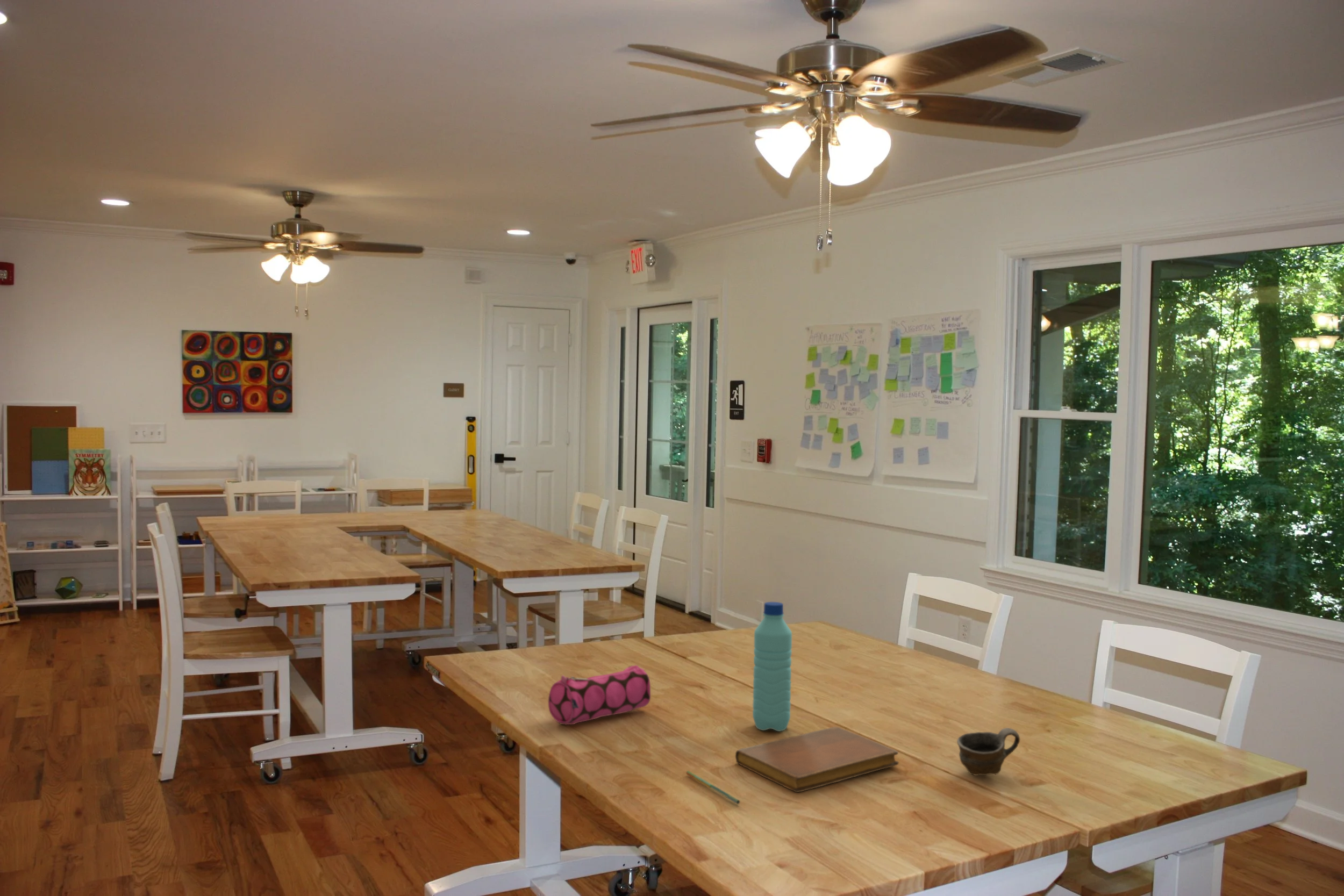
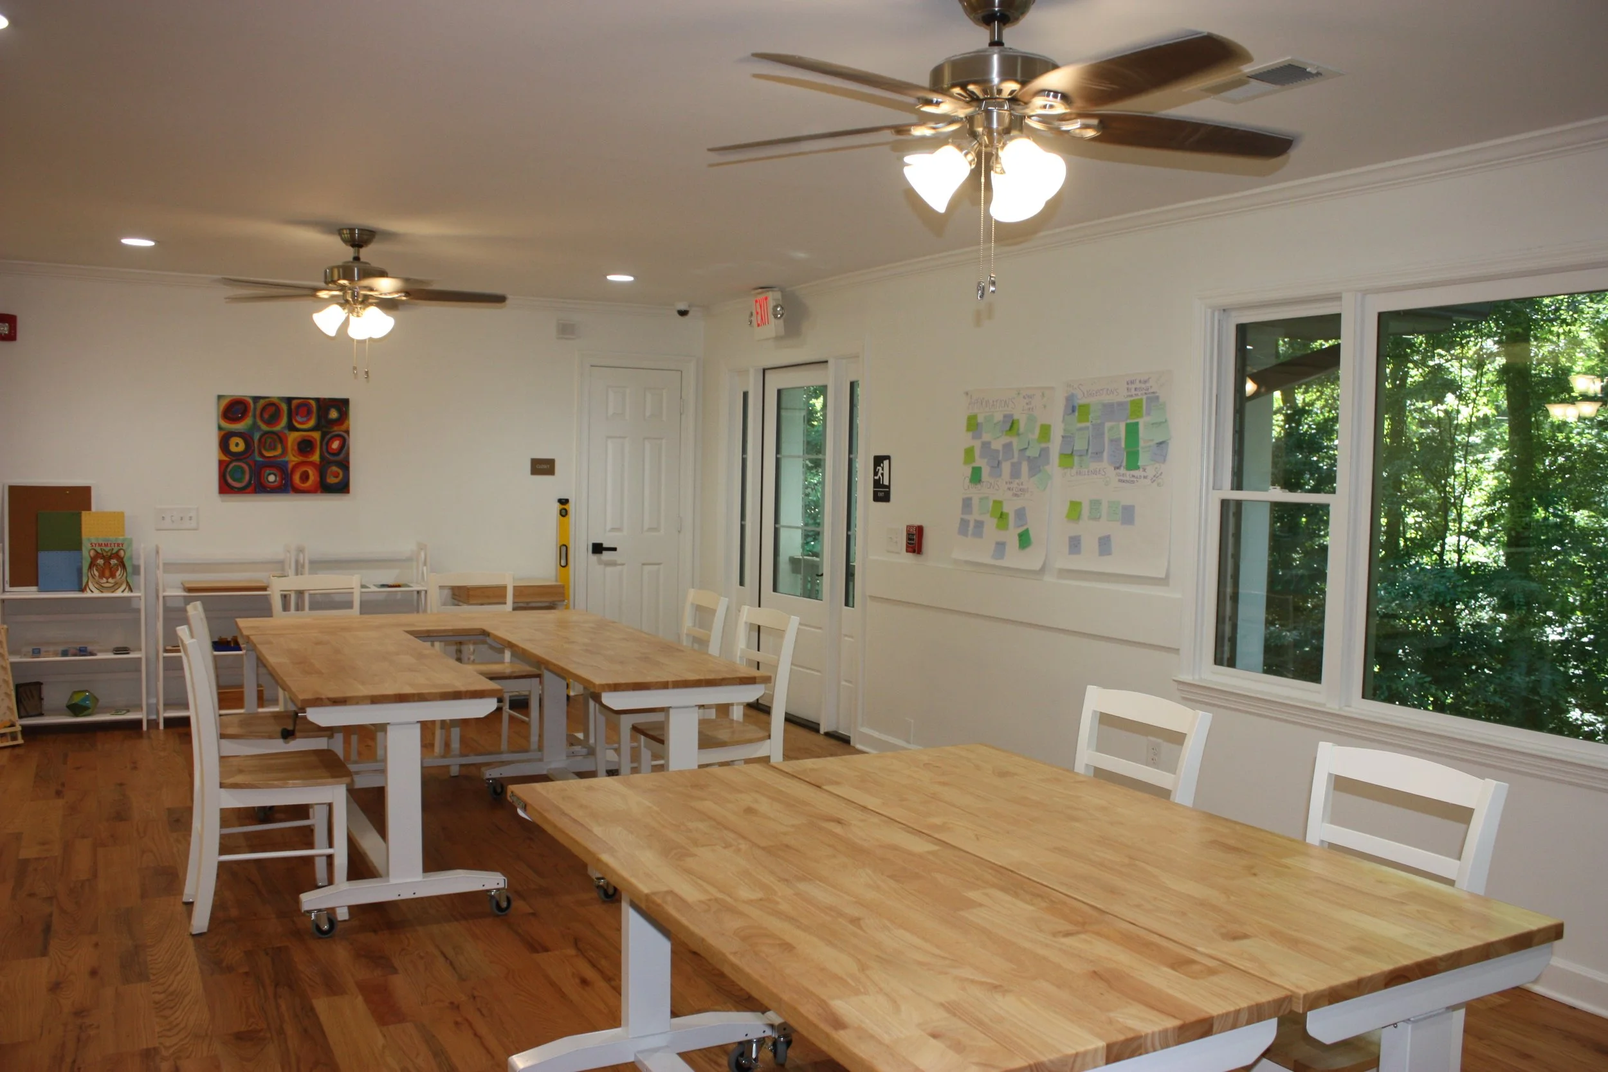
- water bottle (772, 665)
- notebook (817, 756)
- pencil case (602, 692)
- pen (712, 787)
- cup (985, 751)
